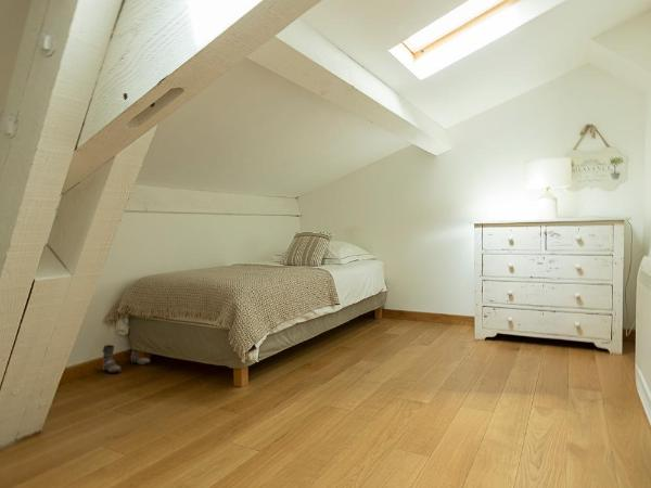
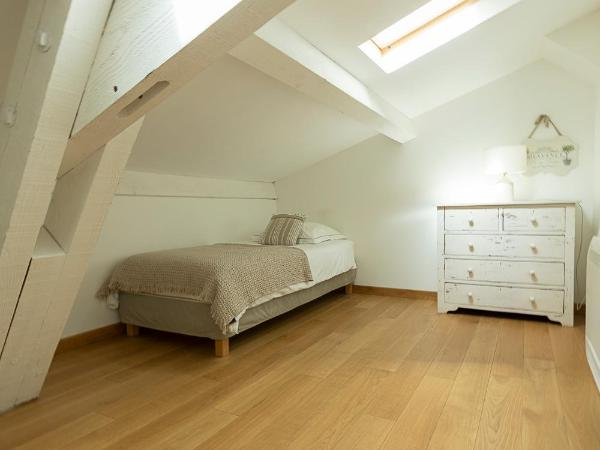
- boots (131, 355)
